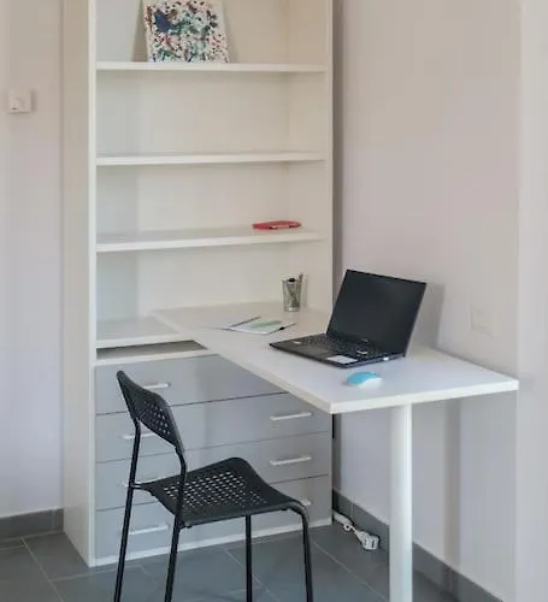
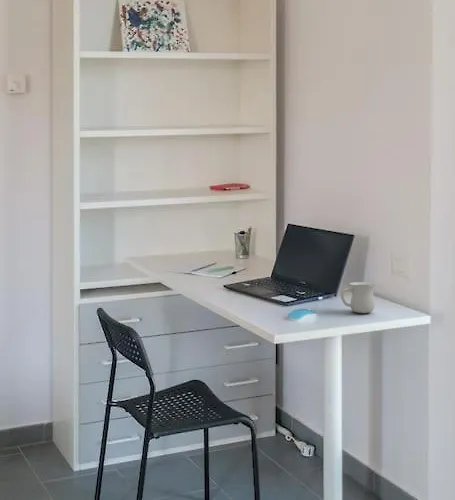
+ mug (357, 298)
